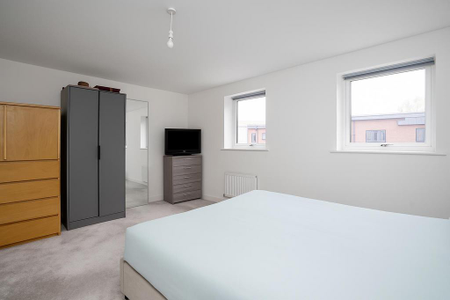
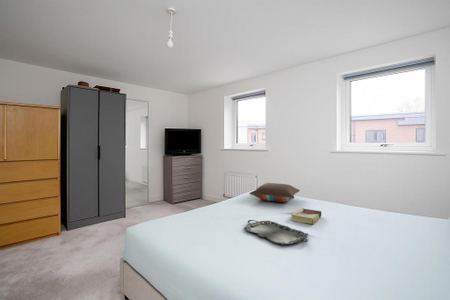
+ serving tray (274, 231)
+ book (306, 215)
+ pillow (275, 191)
